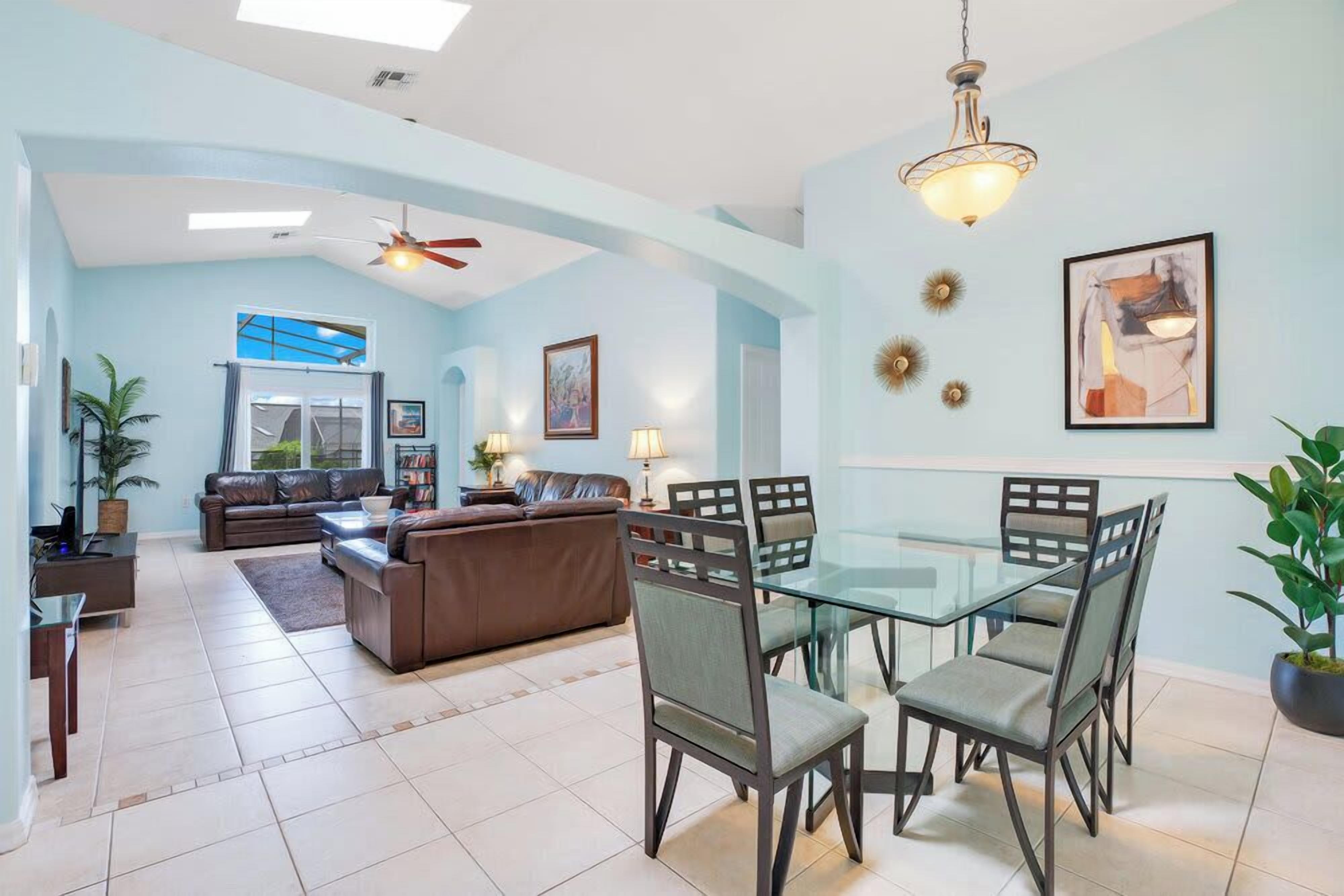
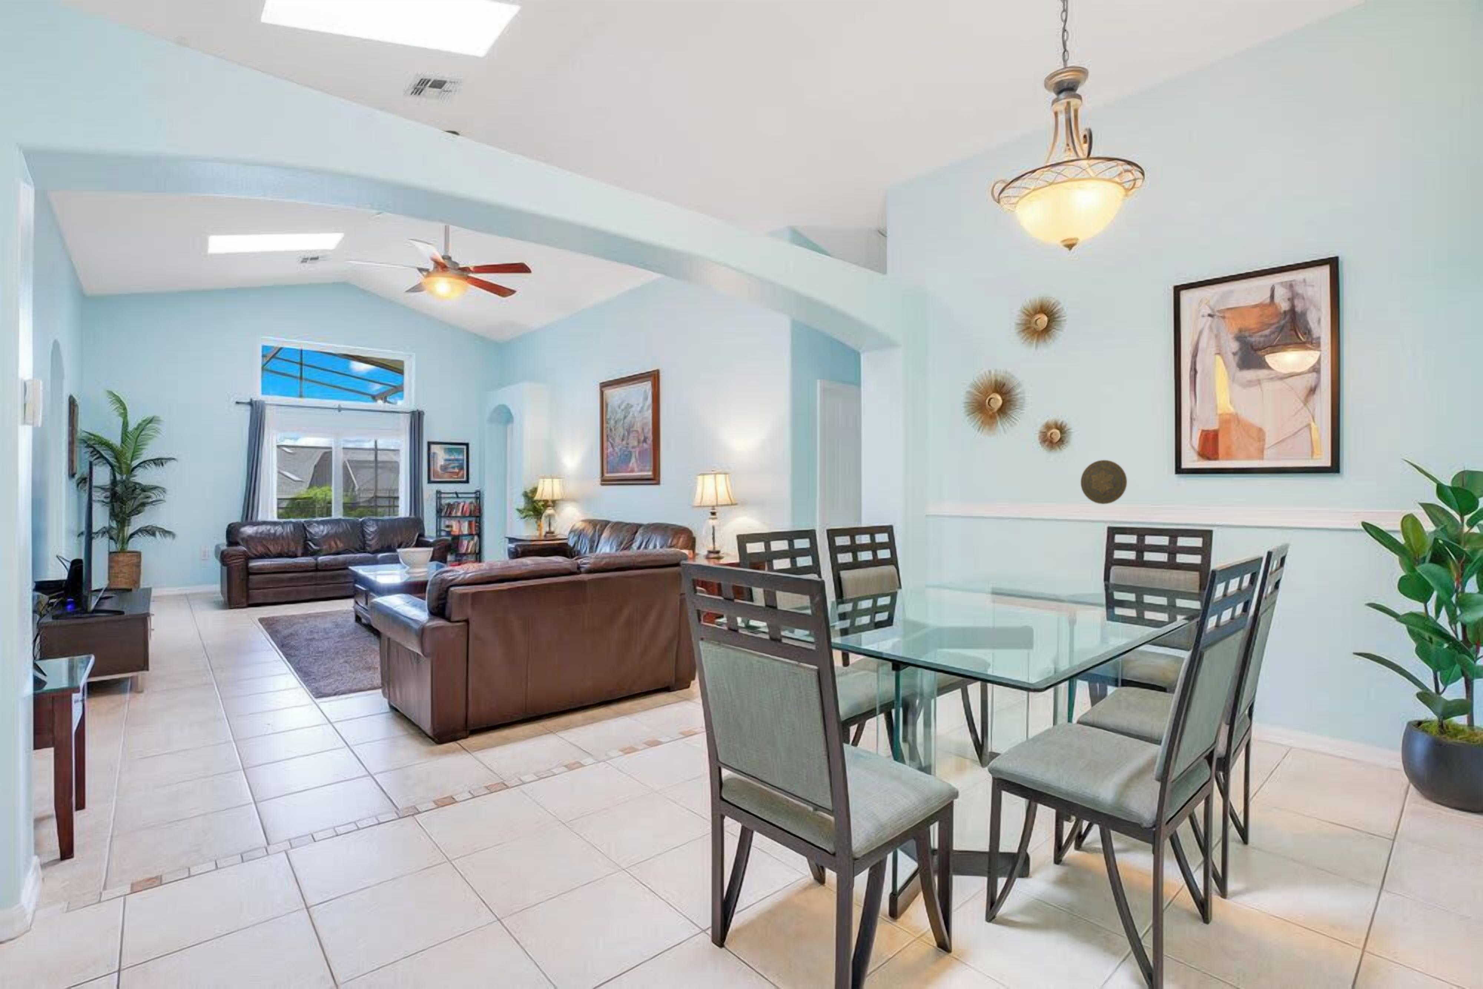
+ decorative plate (1102, 482)
